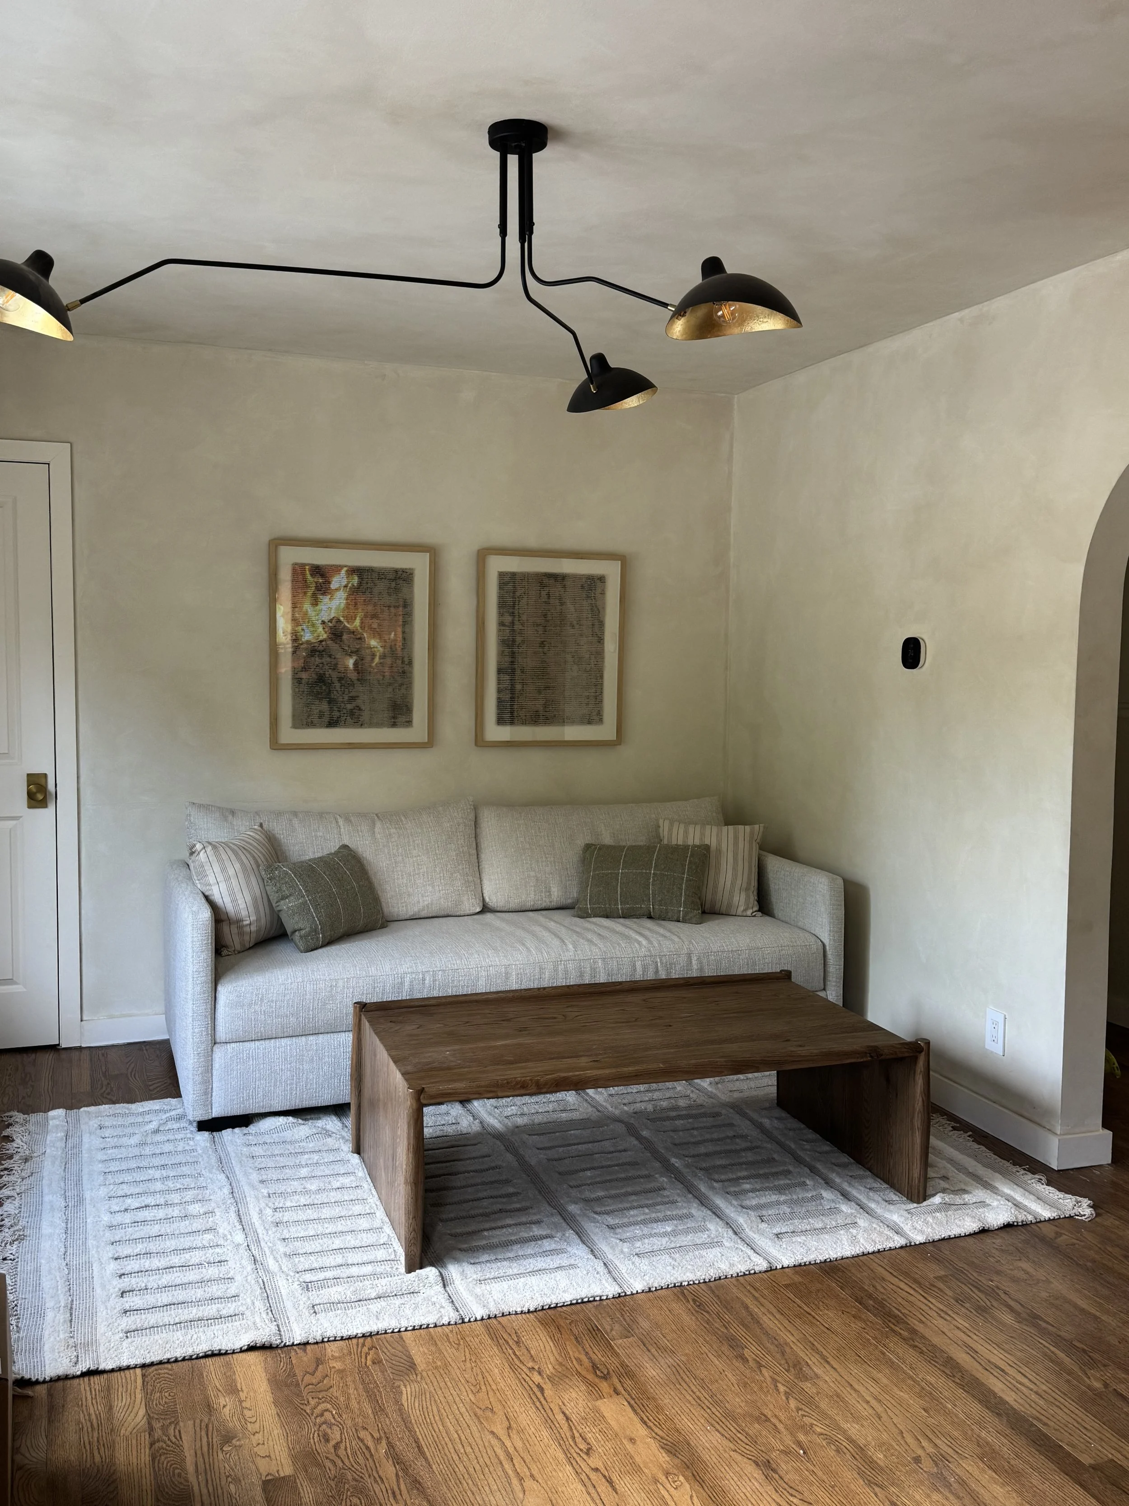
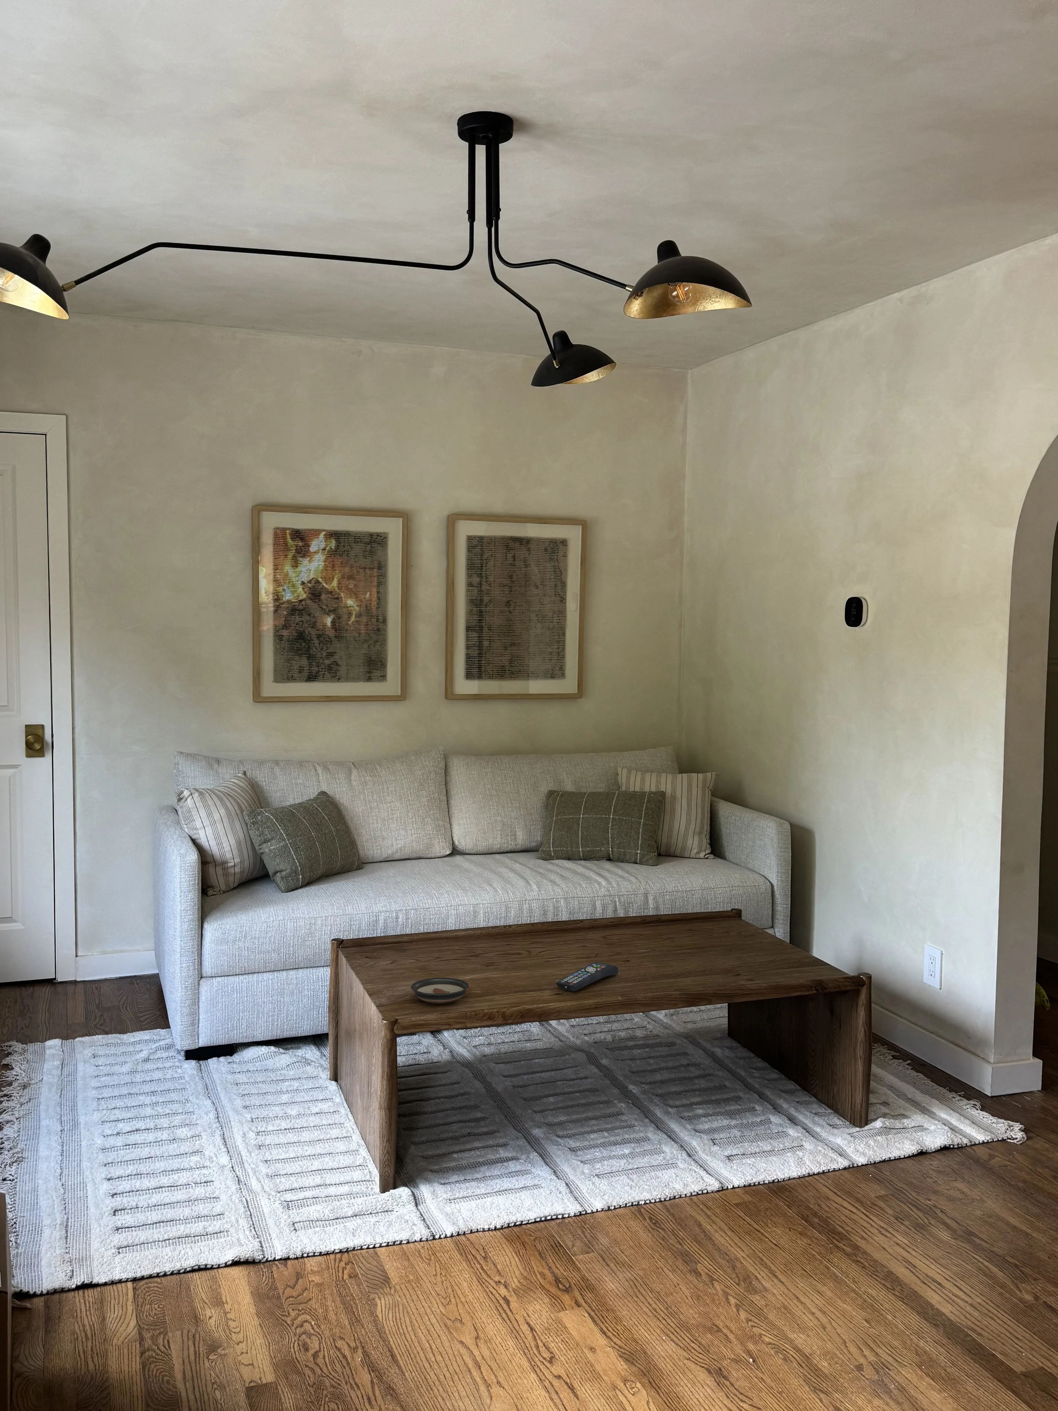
+ remote control (588, 976)
+ saucer (440, 992)
